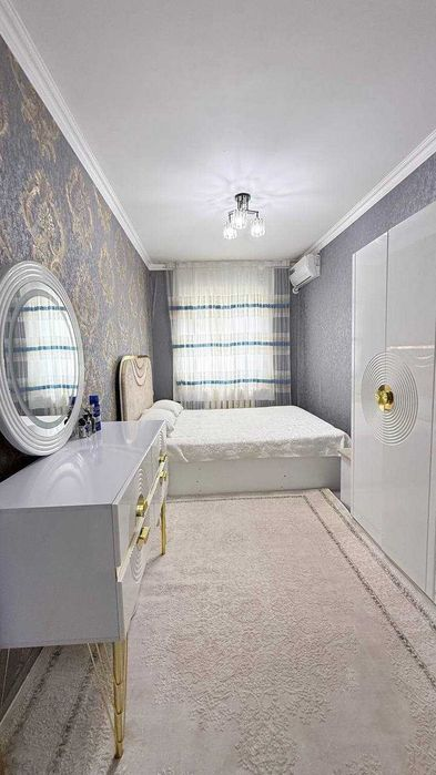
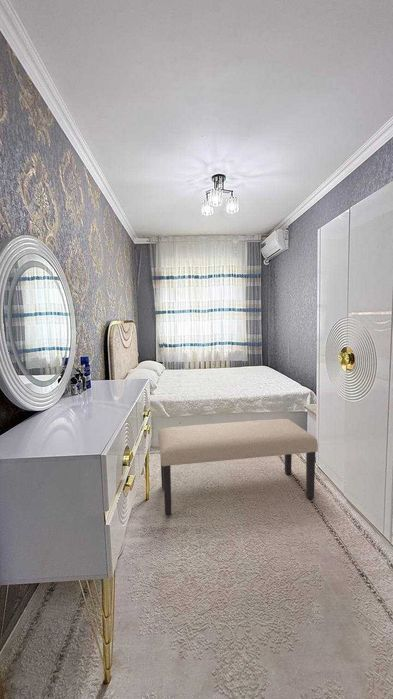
+ bench (234, 459)
